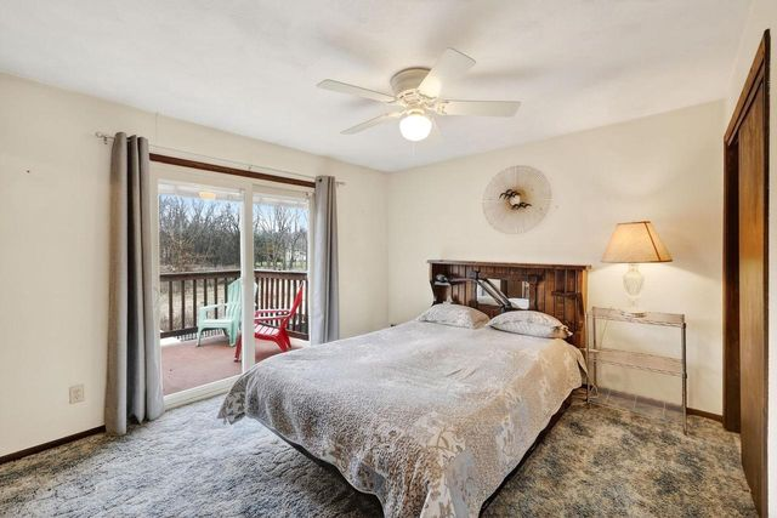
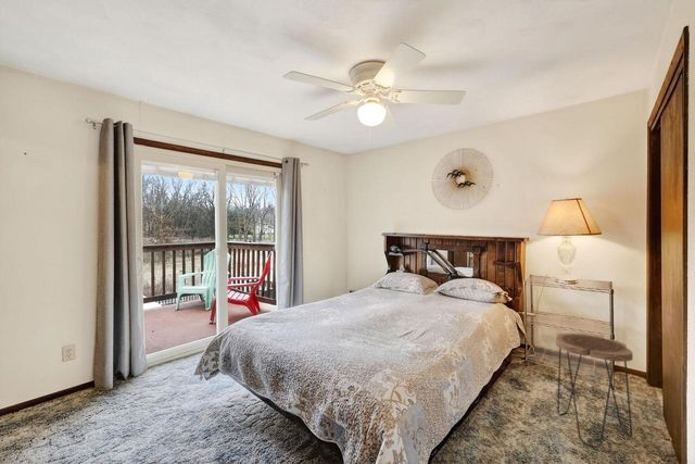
+ side table (608, 388)
